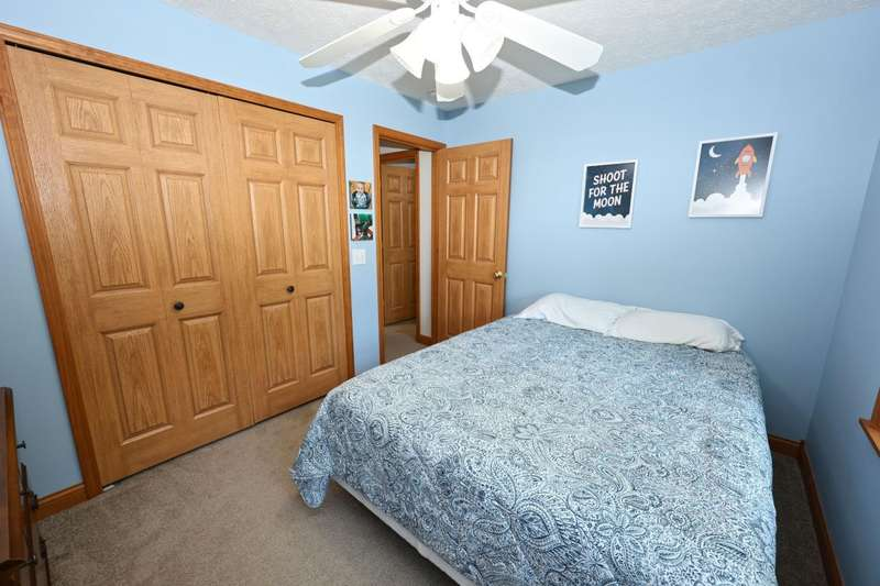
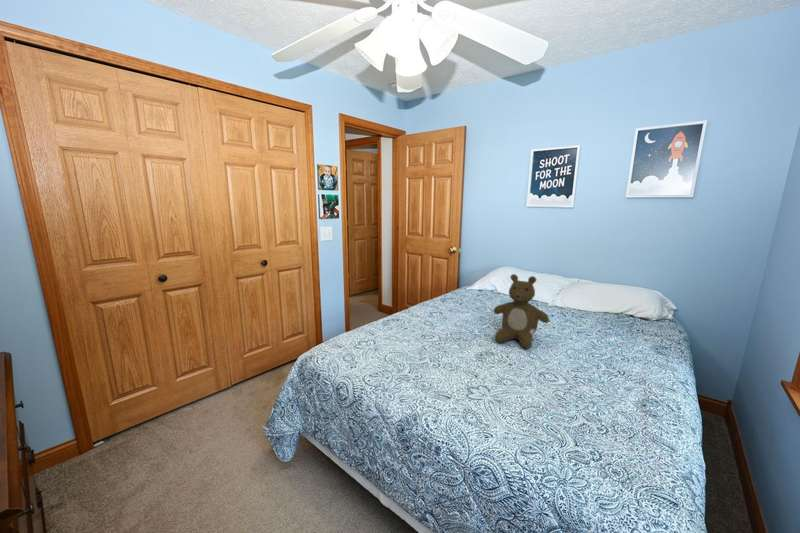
+ teddy bear (518, 309)
